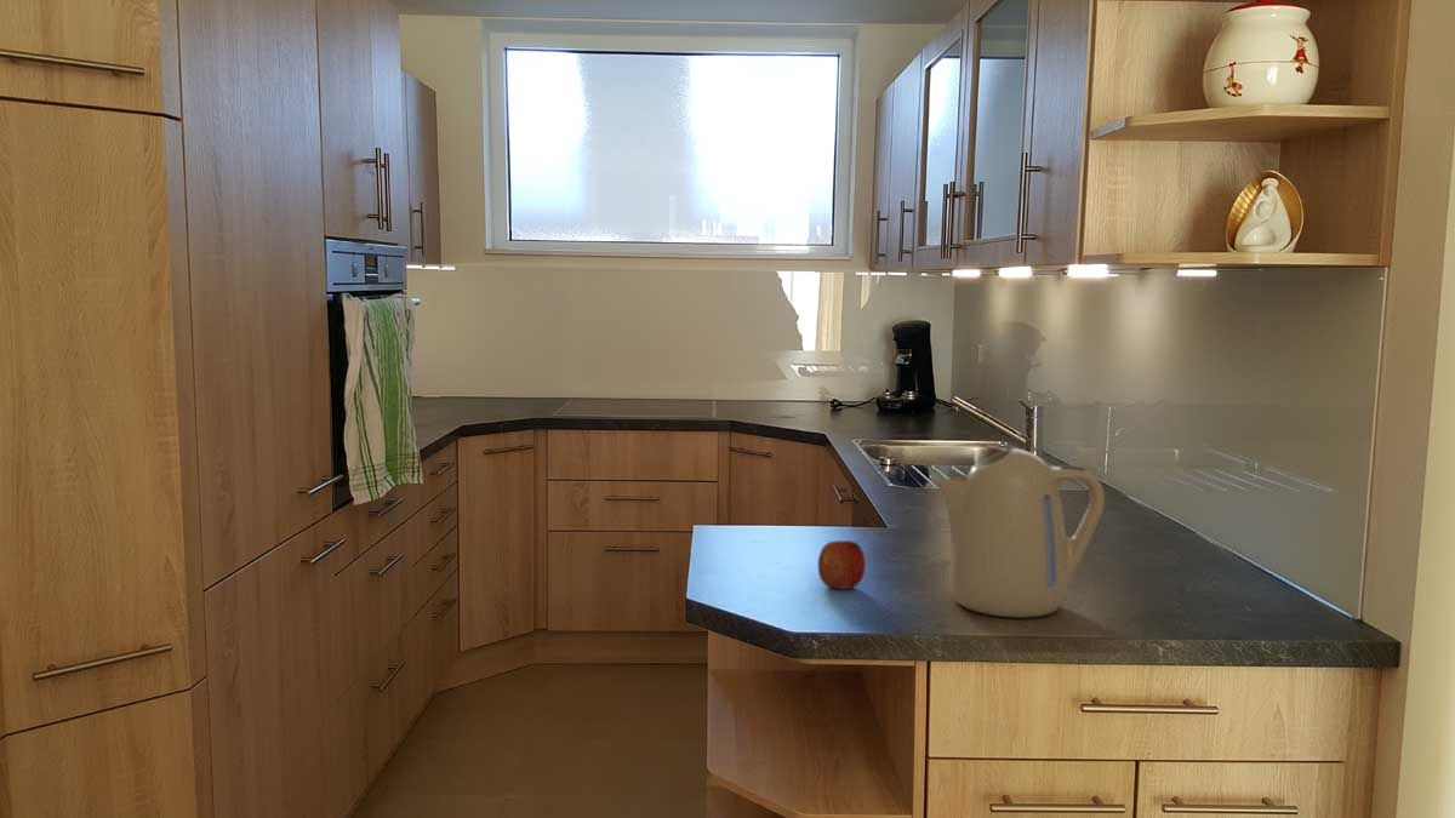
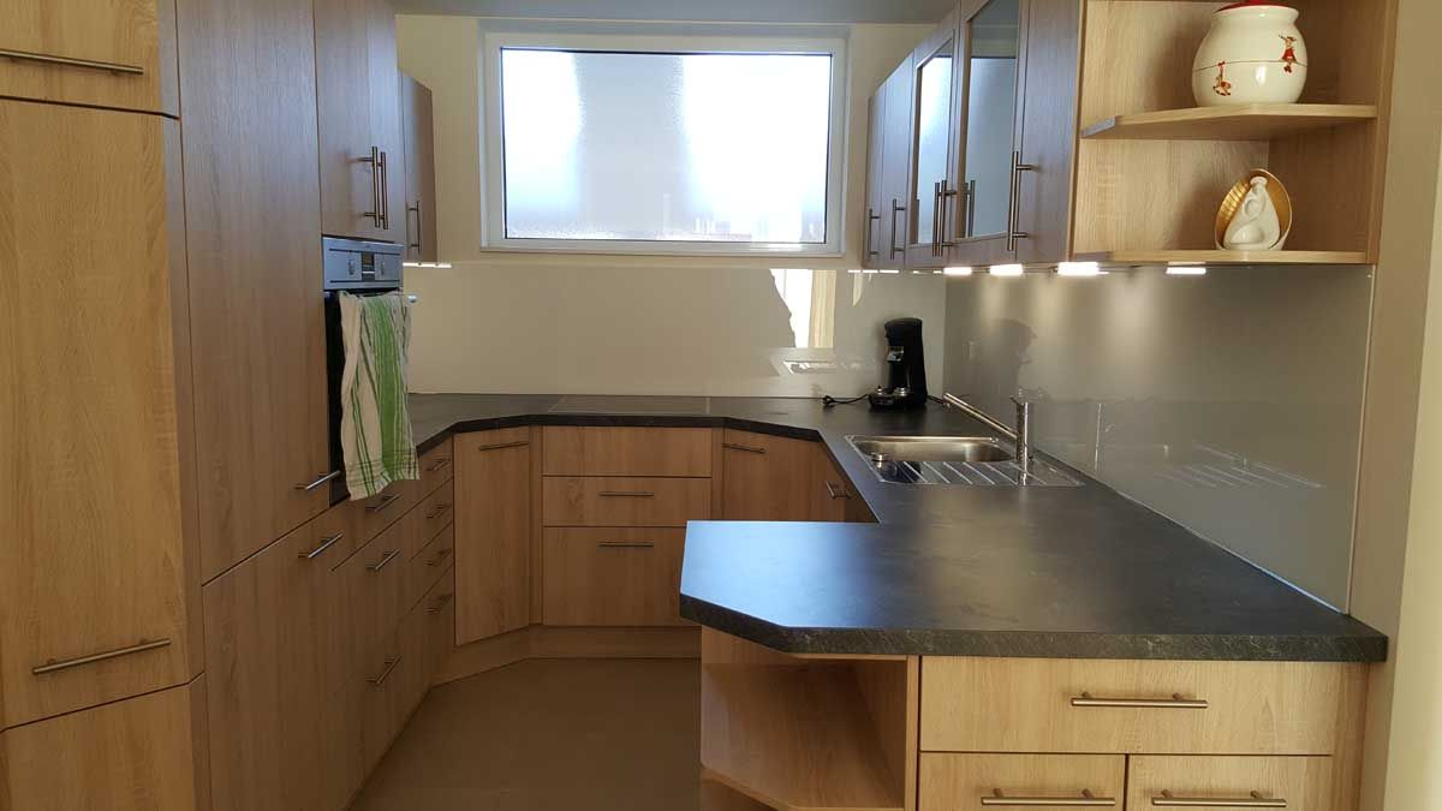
- fruit (840, 562)
- kettle (1017, 527)
